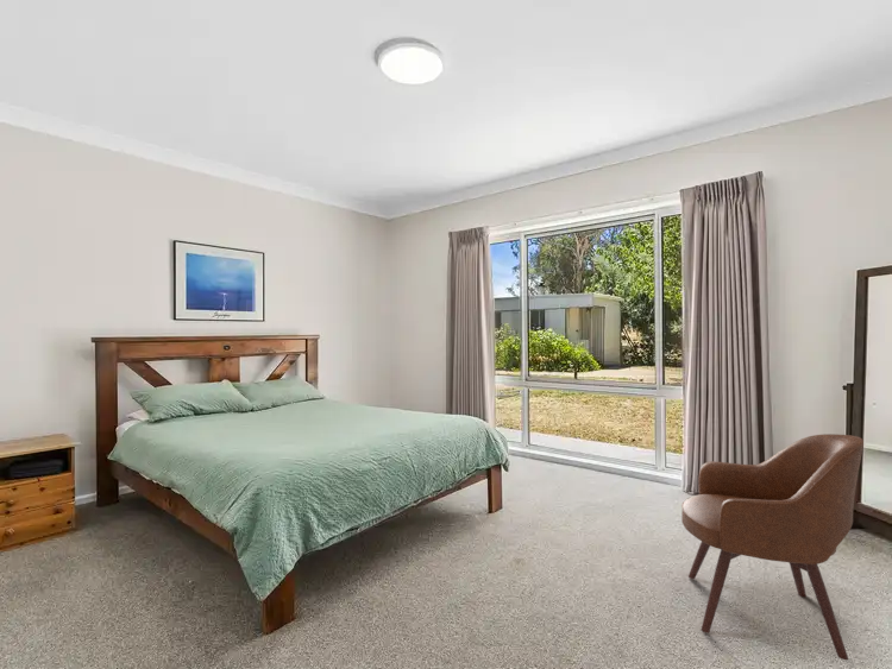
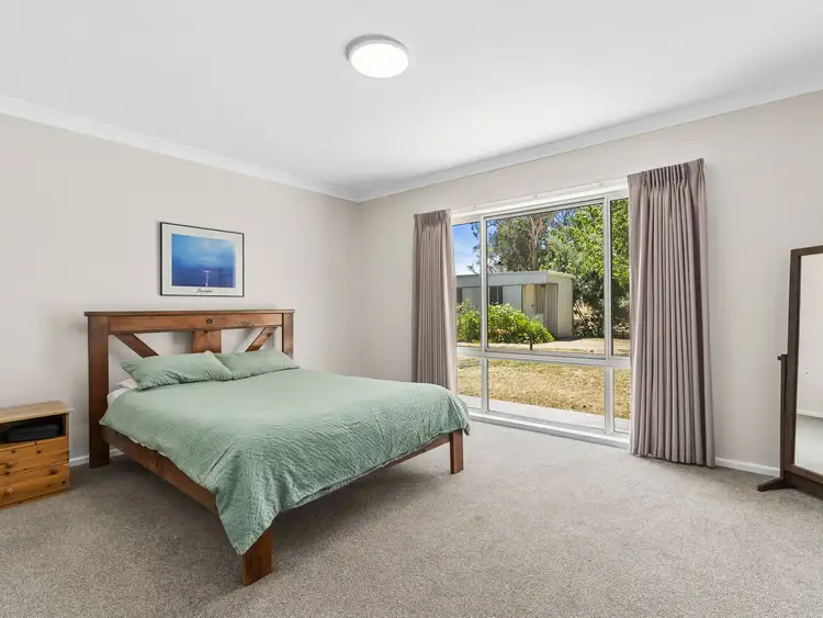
- chair (765, 522)
